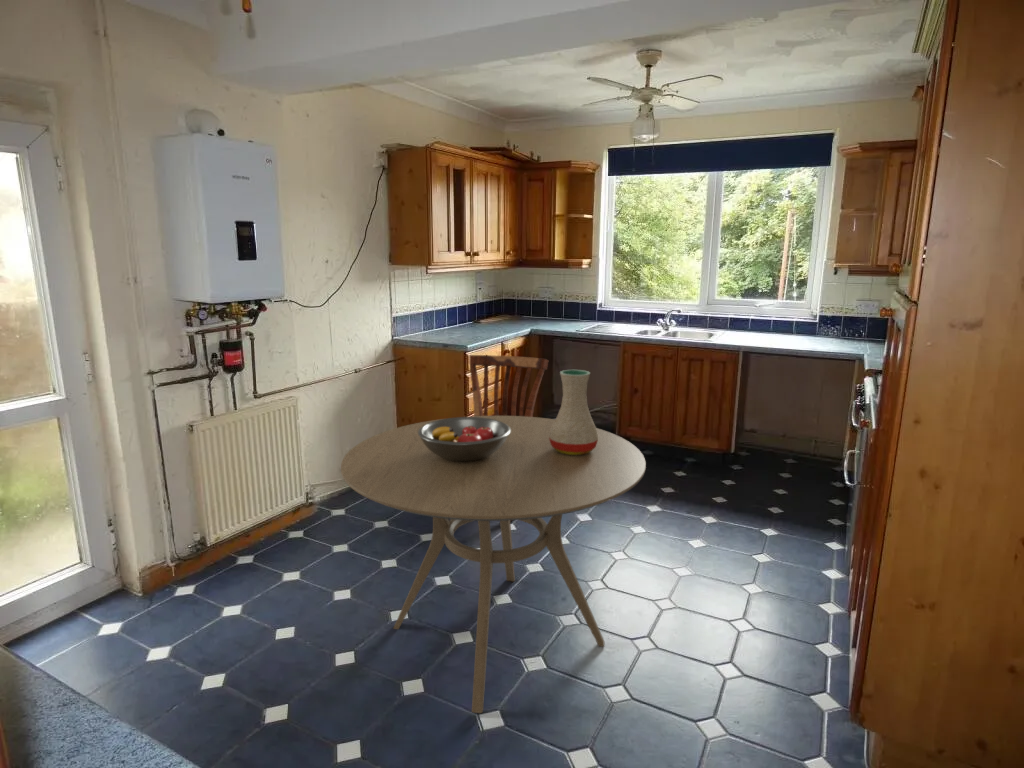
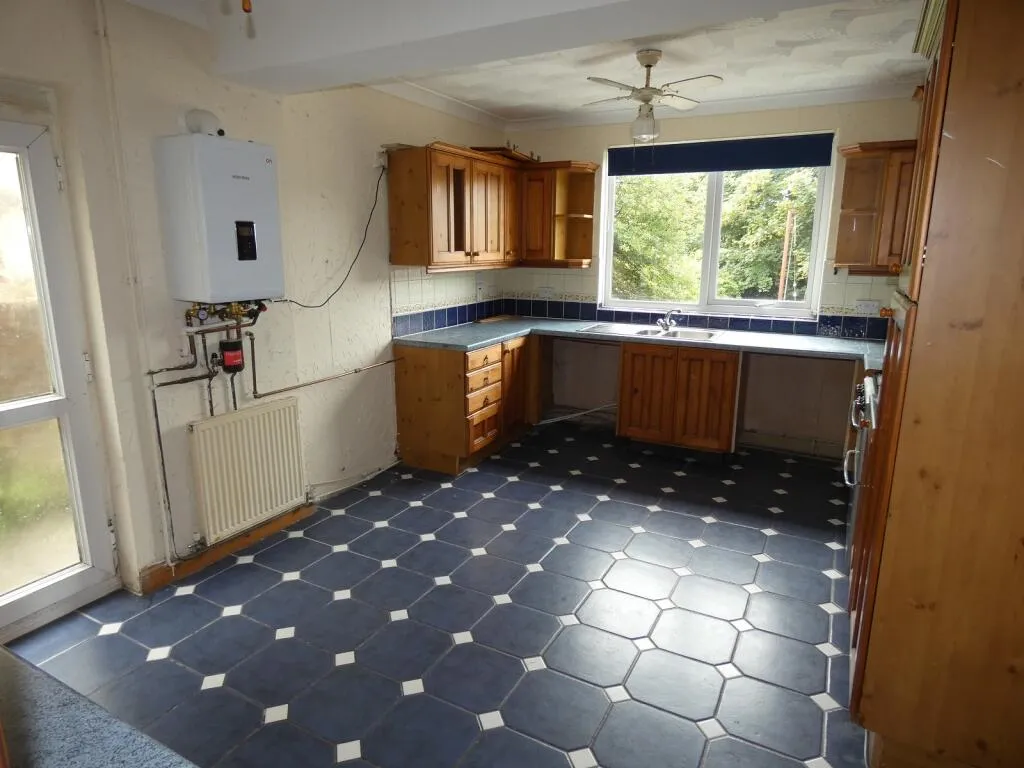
- dining table (492, 547)
- vase (574, 411)
- fruit bowl (464, 438)
- dining chair (495, 415)
